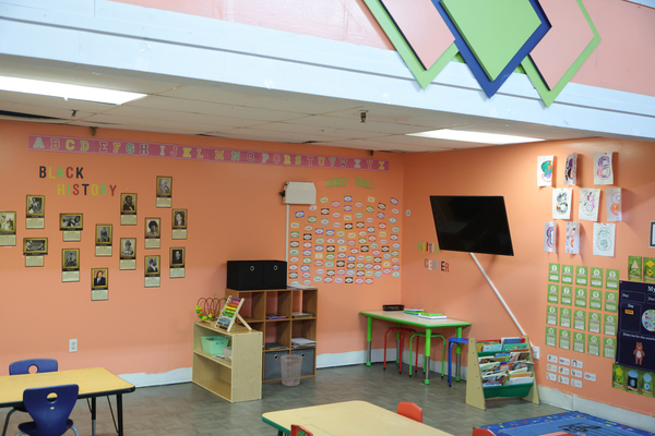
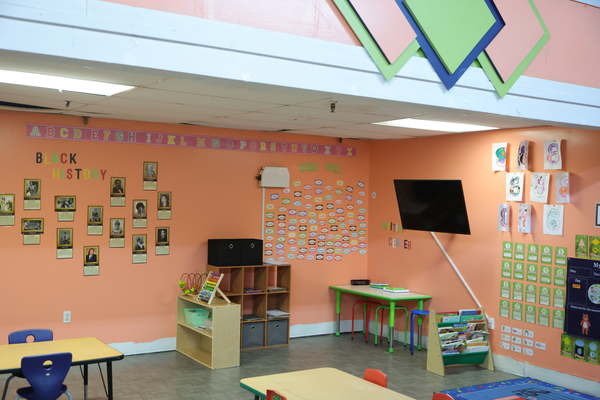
- wastebasket (290, 370)
